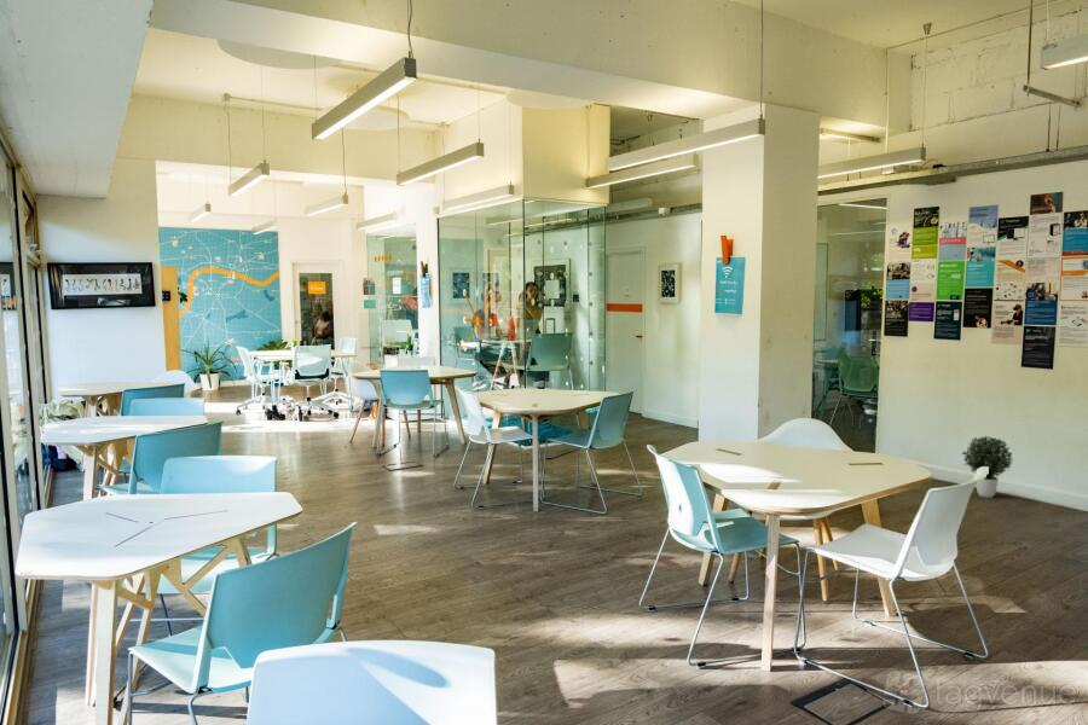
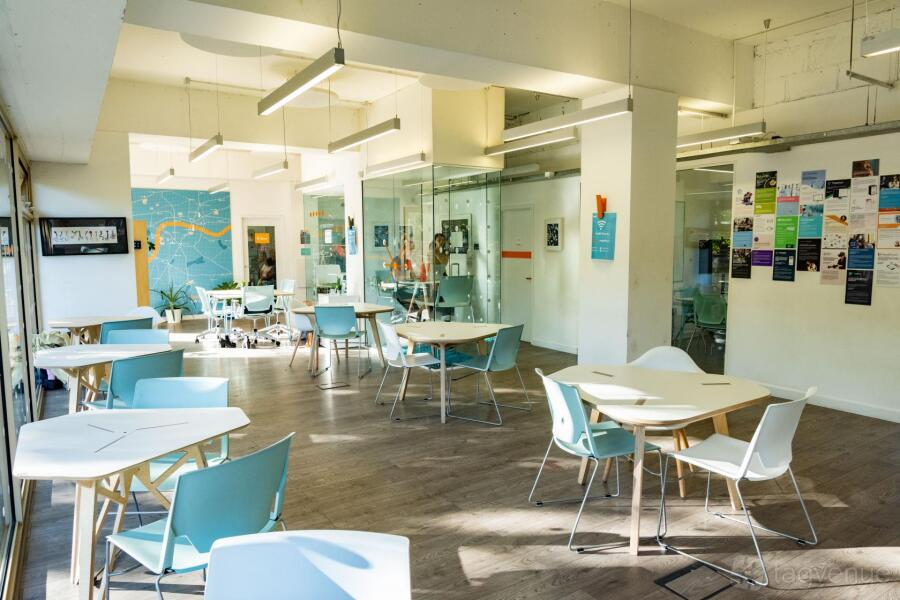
- potted plant (988, 465)
